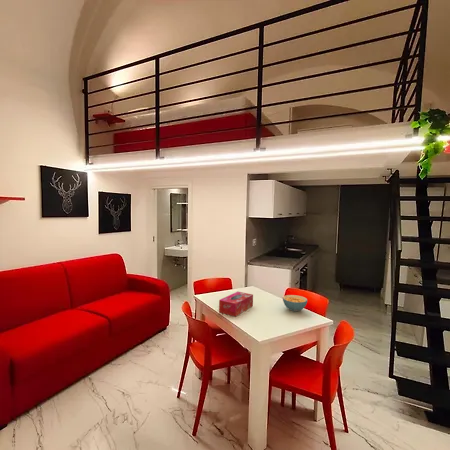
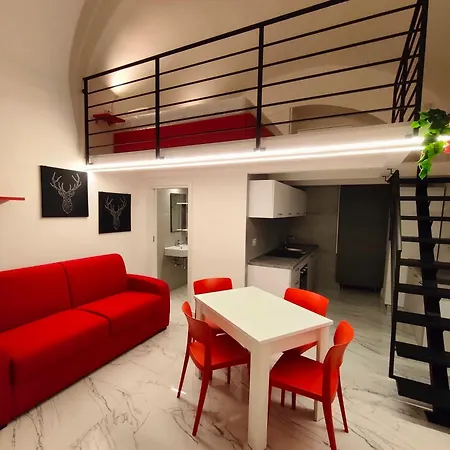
- cereal bowl (294, 304)
- tissue box (236, 303)
